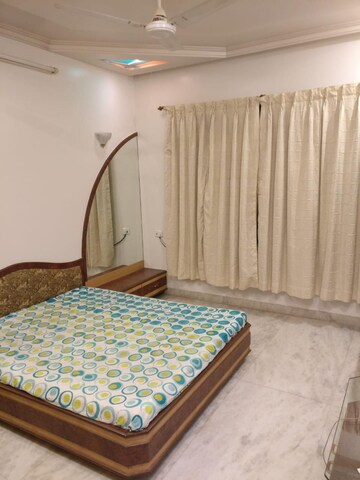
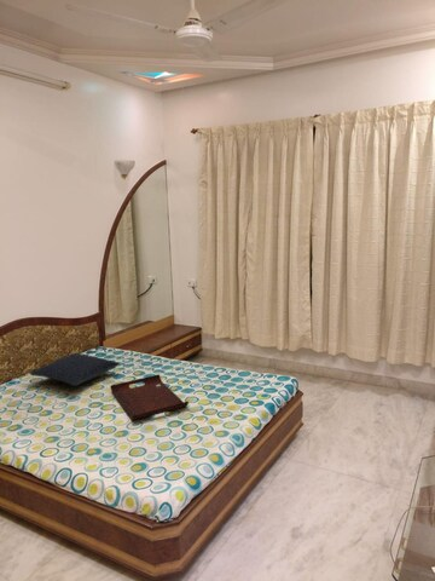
+ pillow (75, 368)
+ serving tray (147, 396)
